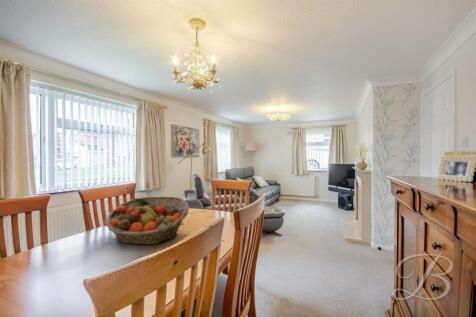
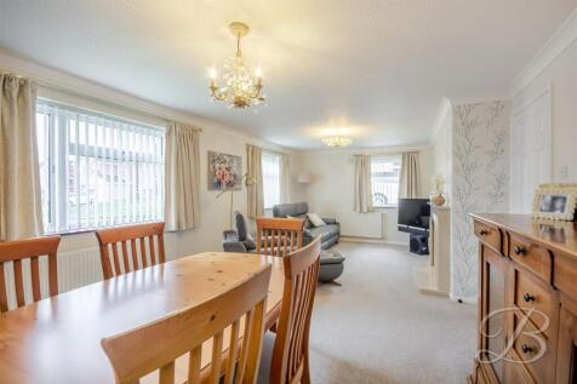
- fruit basket (149, 218)
